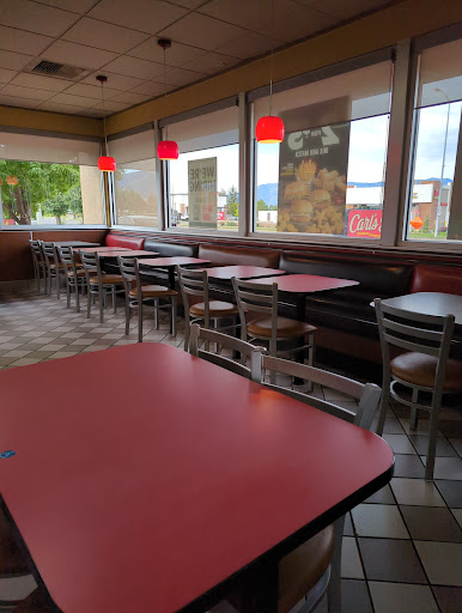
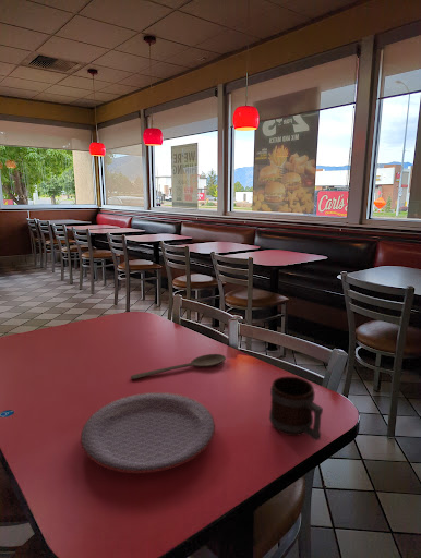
+ plate (149, 429)
+ mug (297, 409)
+ wooden spoon (180, 366)
